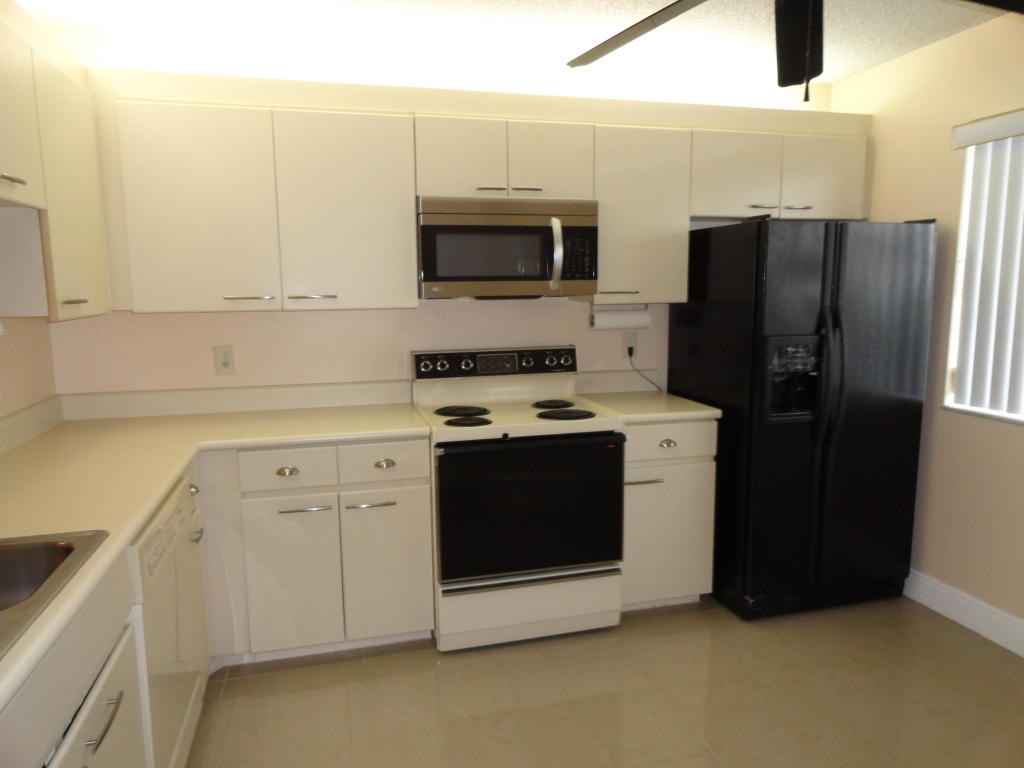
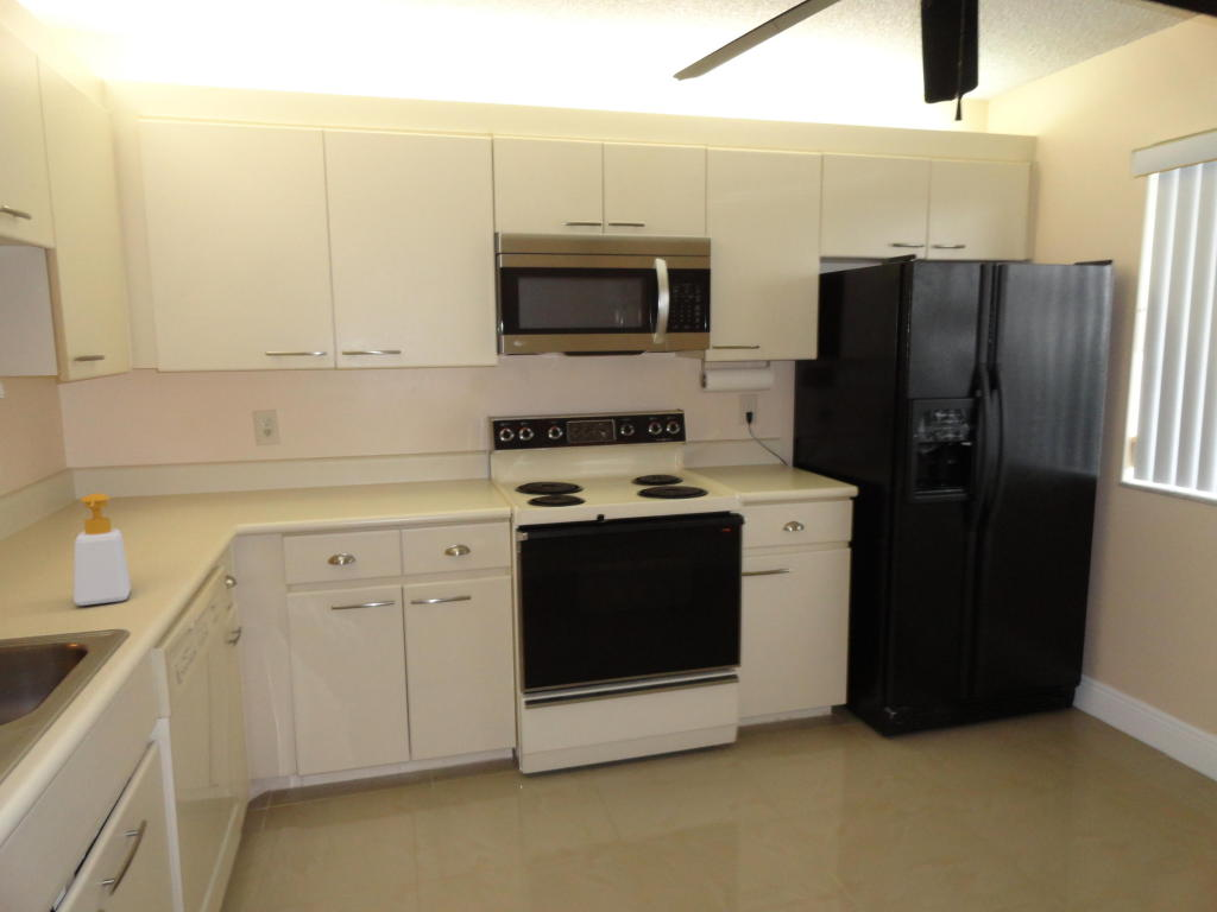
+ soap bottle (97, 549)
